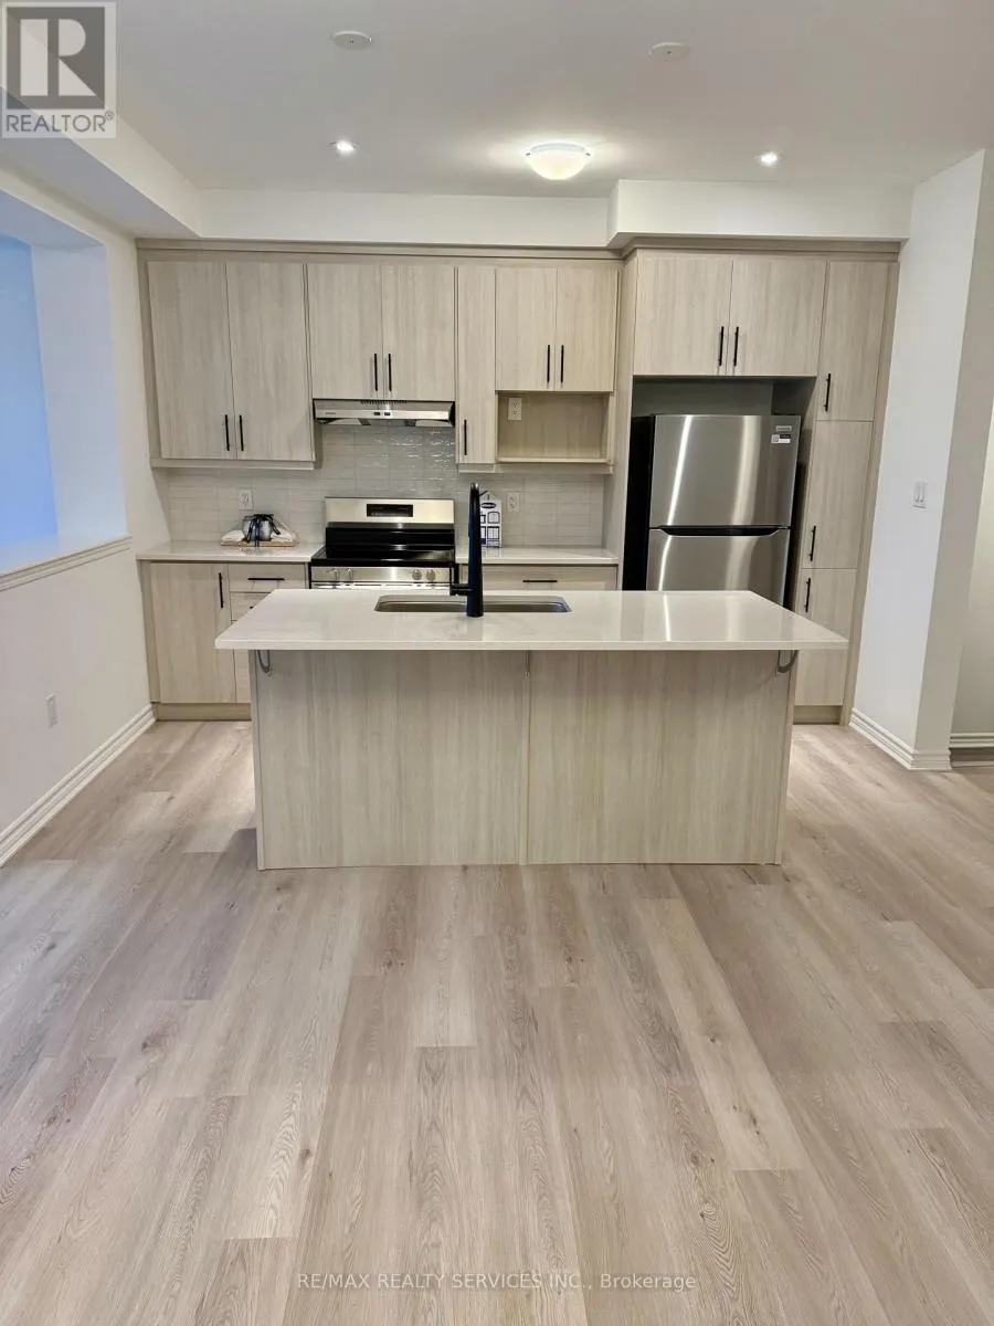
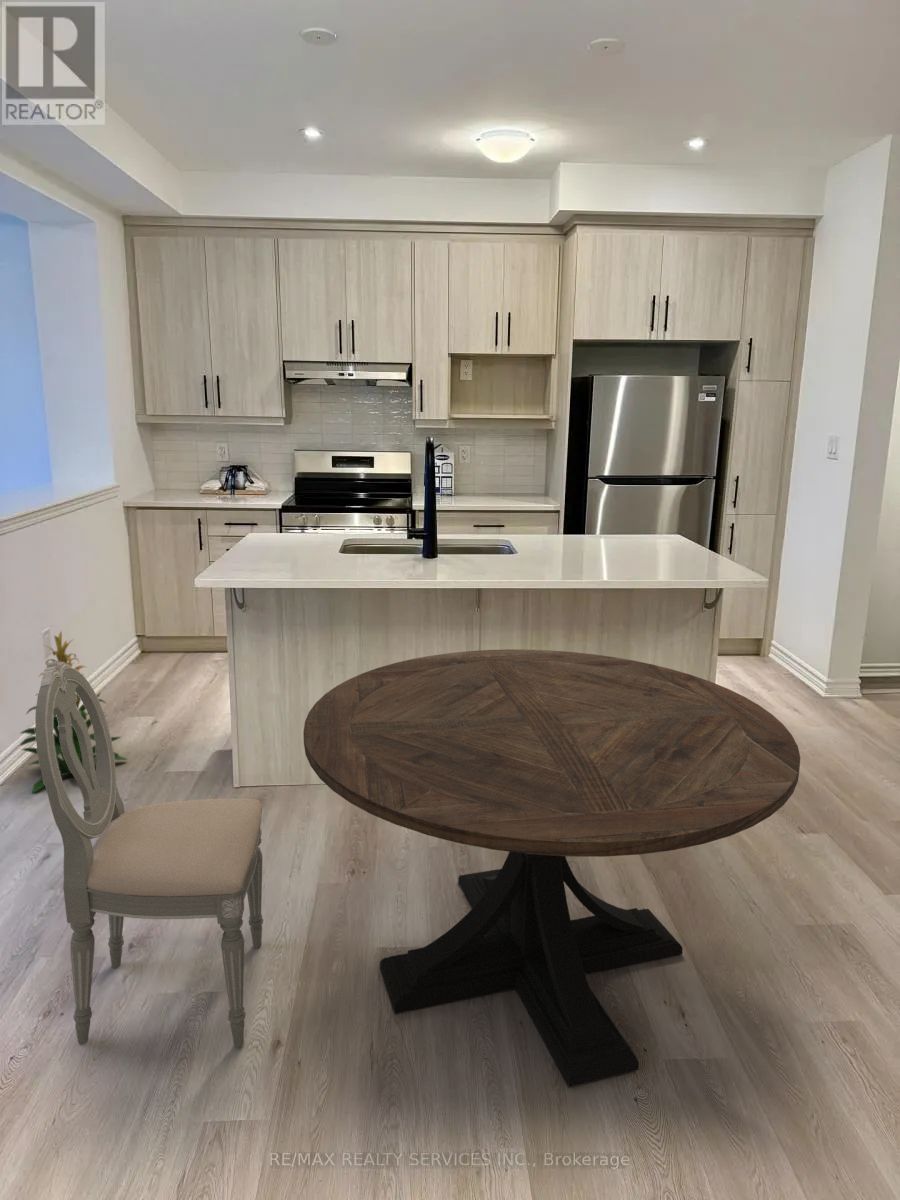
+ dining chair (163, 836)
+ indoor plant (75, 704)
+ round table (538, 844)
